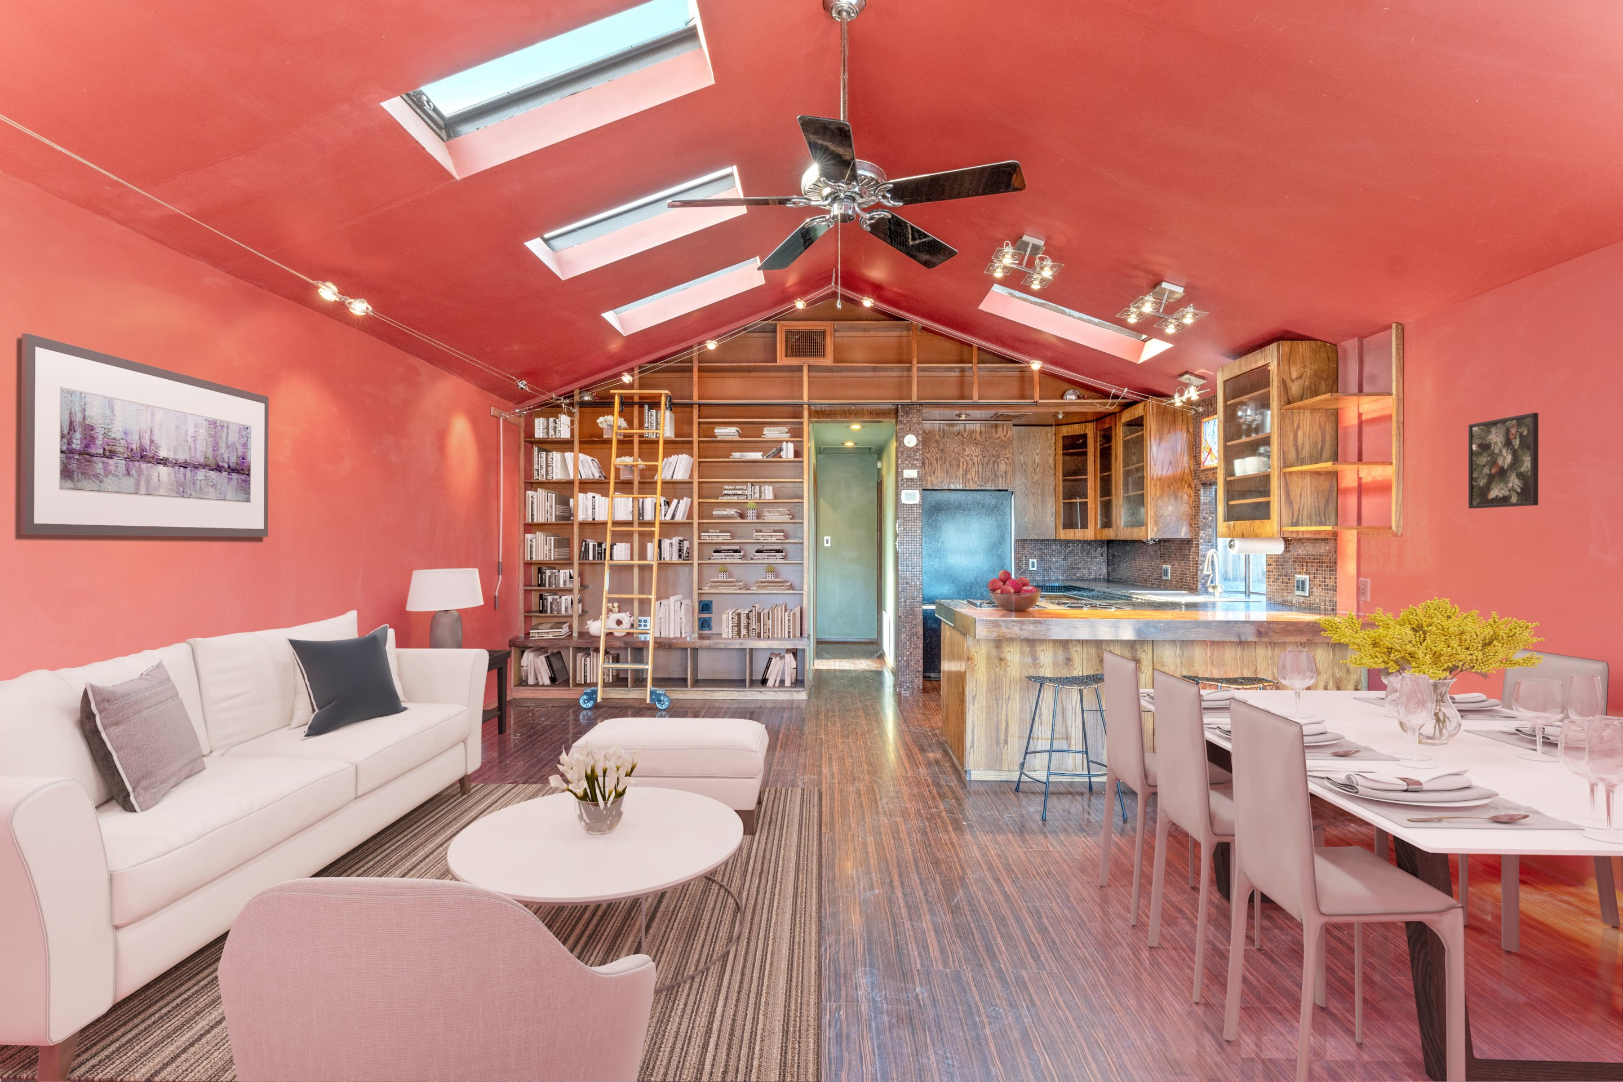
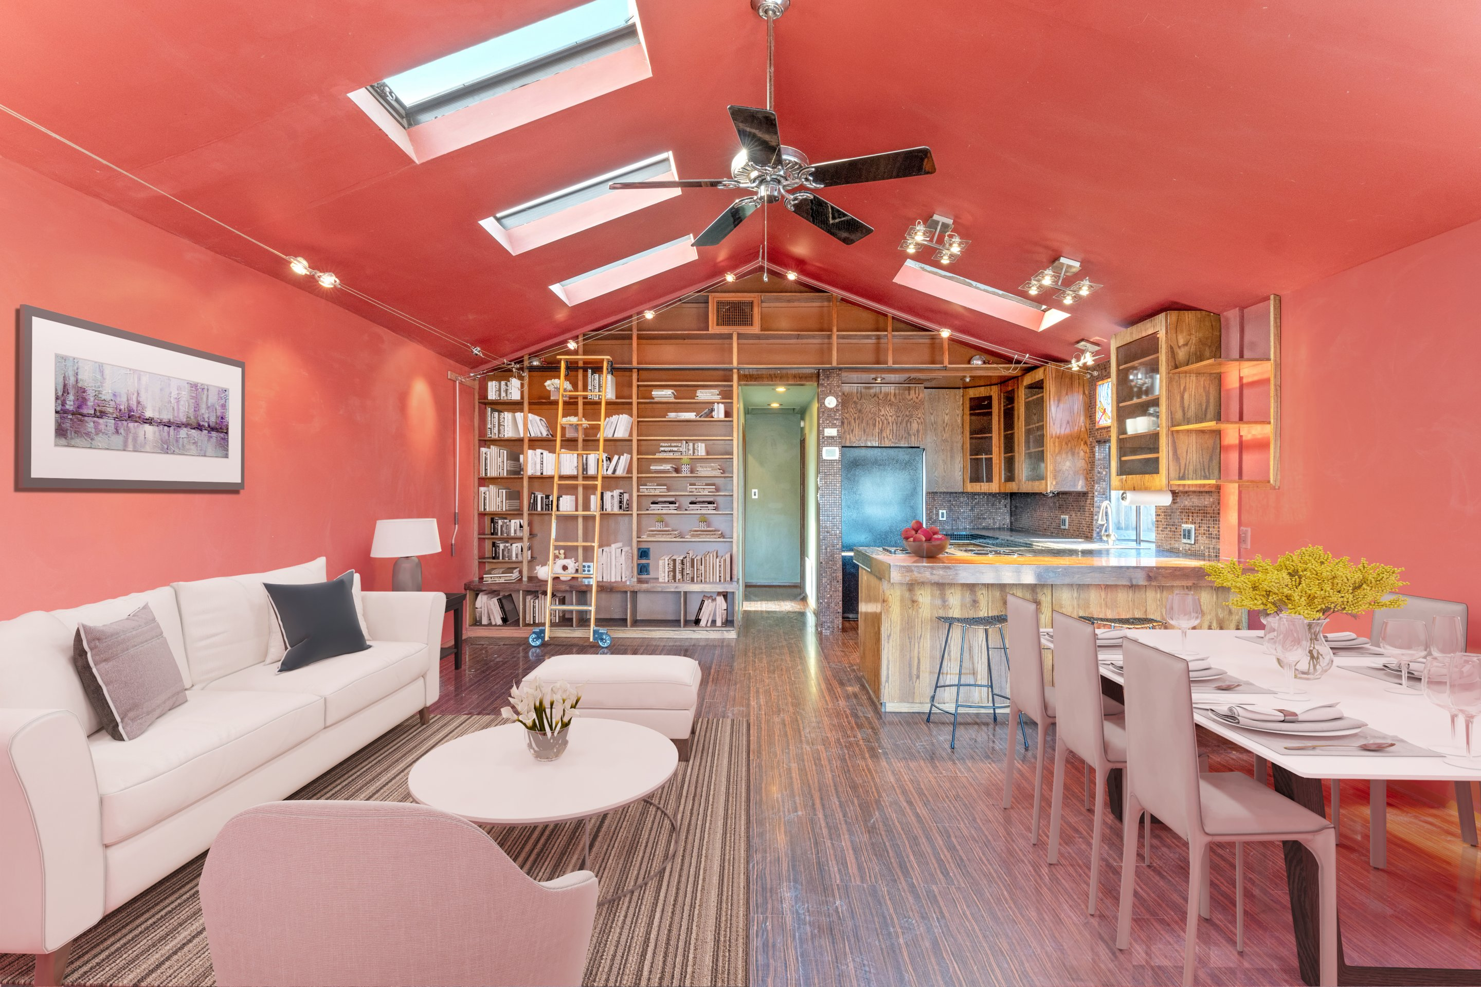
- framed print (1501, 463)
